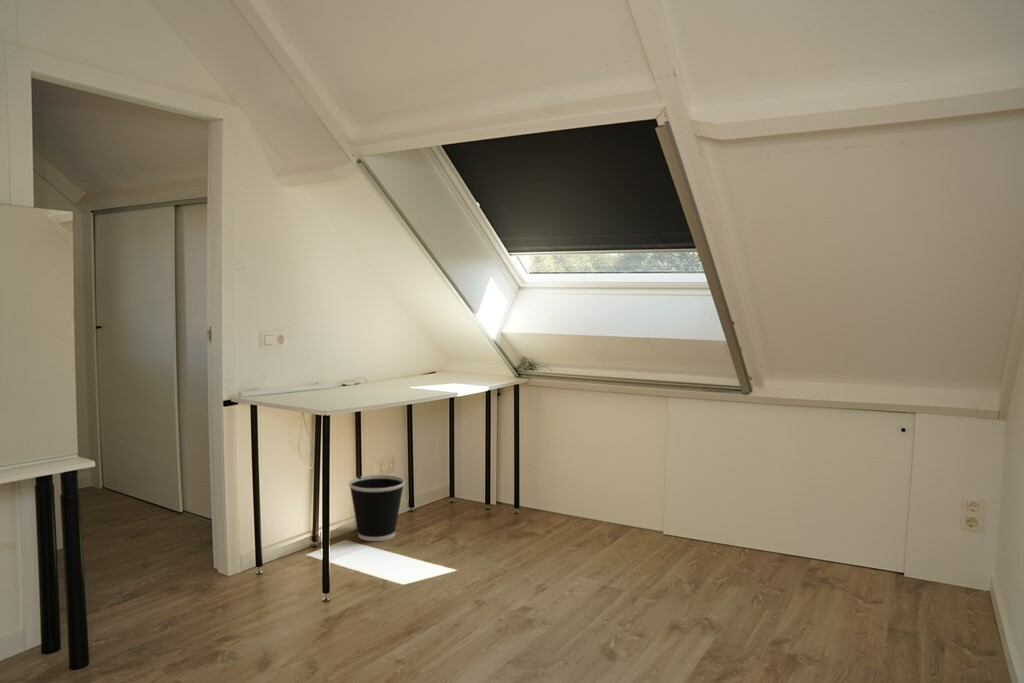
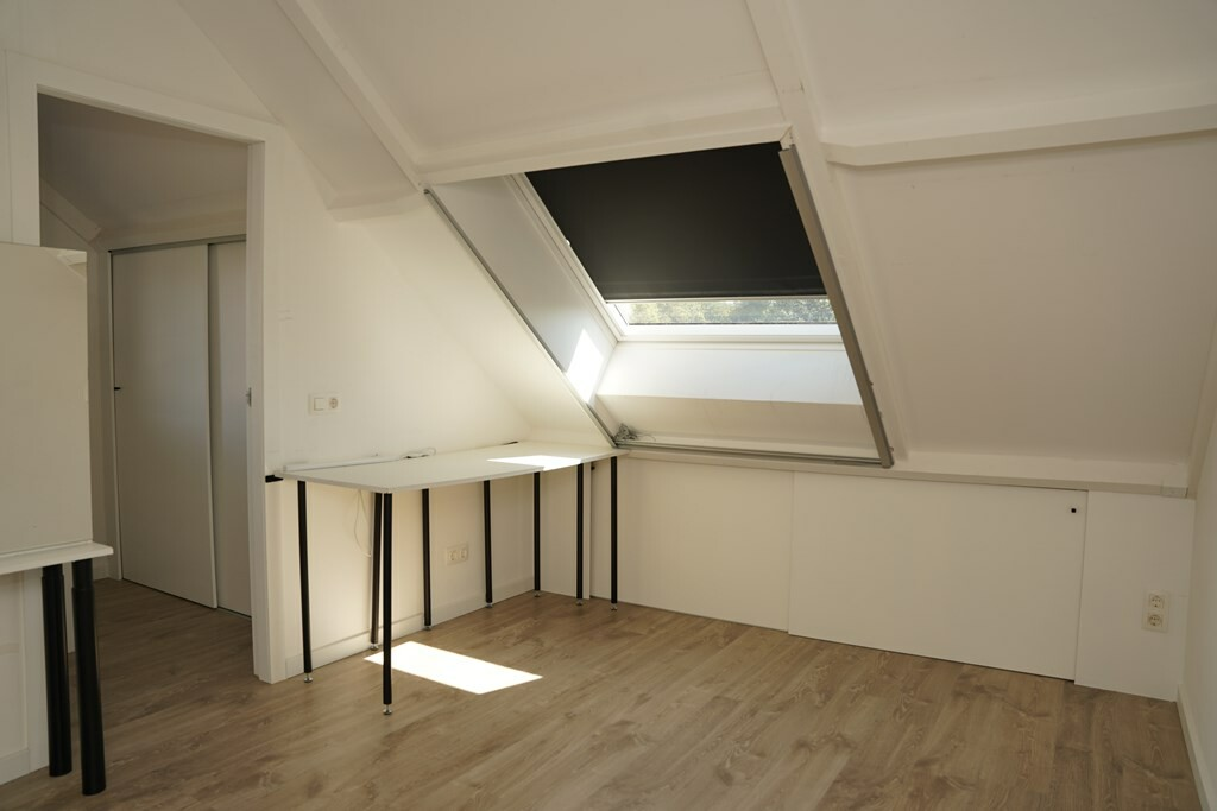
- wastebasket (376, 508)
